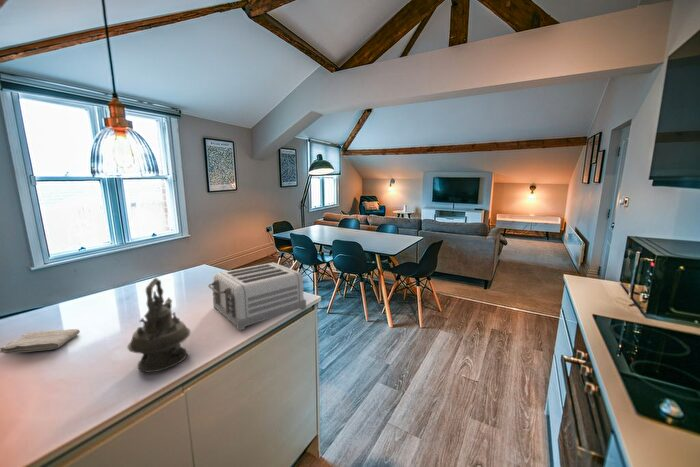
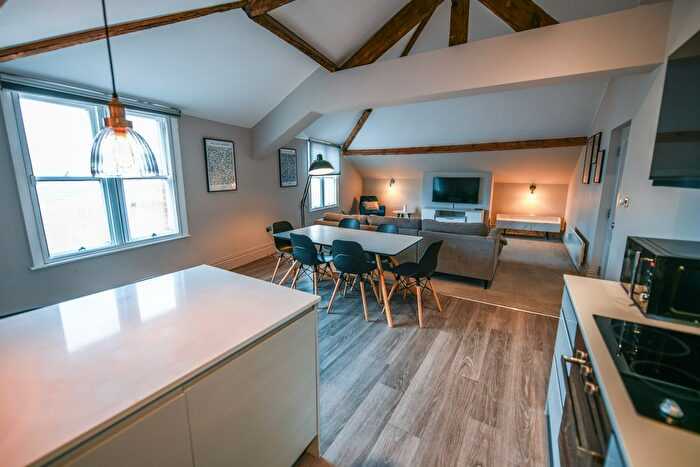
- toaster (254, 291)
- washcloth (41, 340)
- teapot (162, 314)
